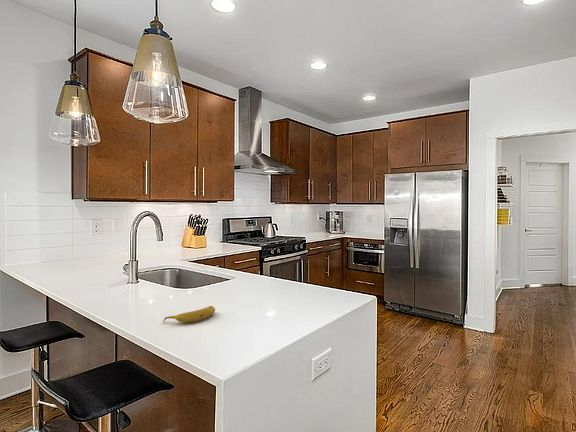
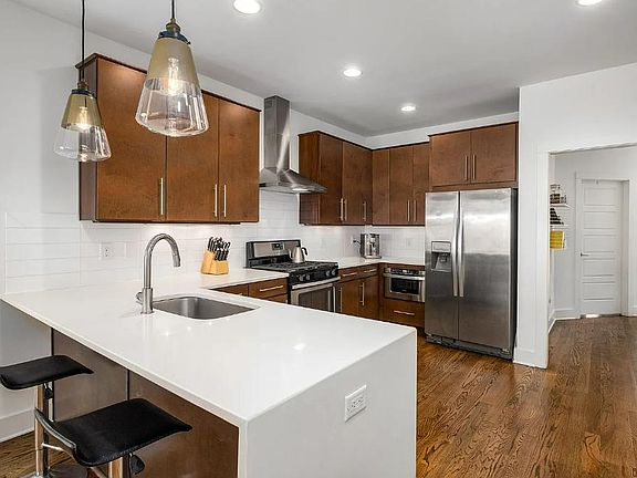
- fruit (193, 313)
